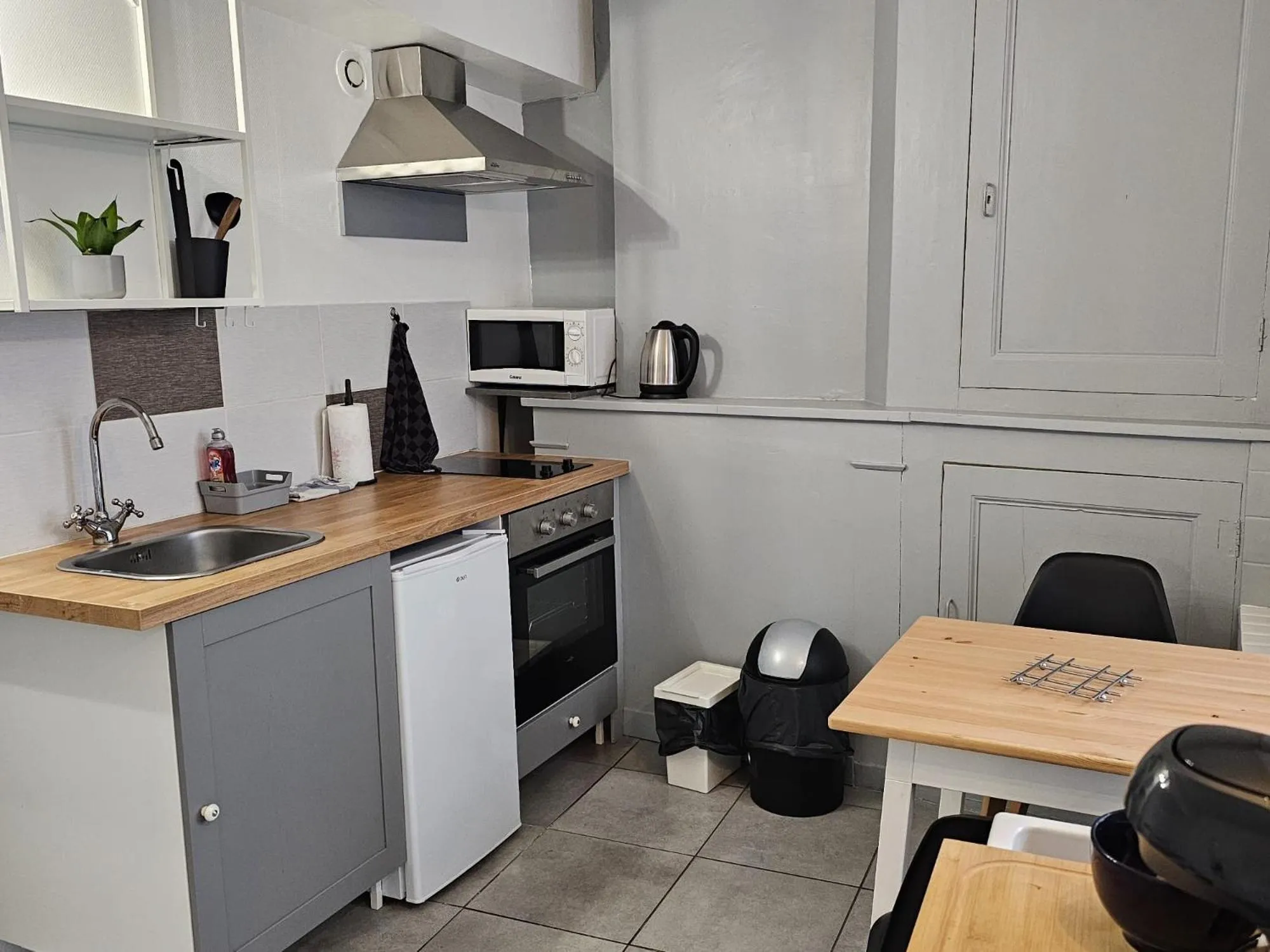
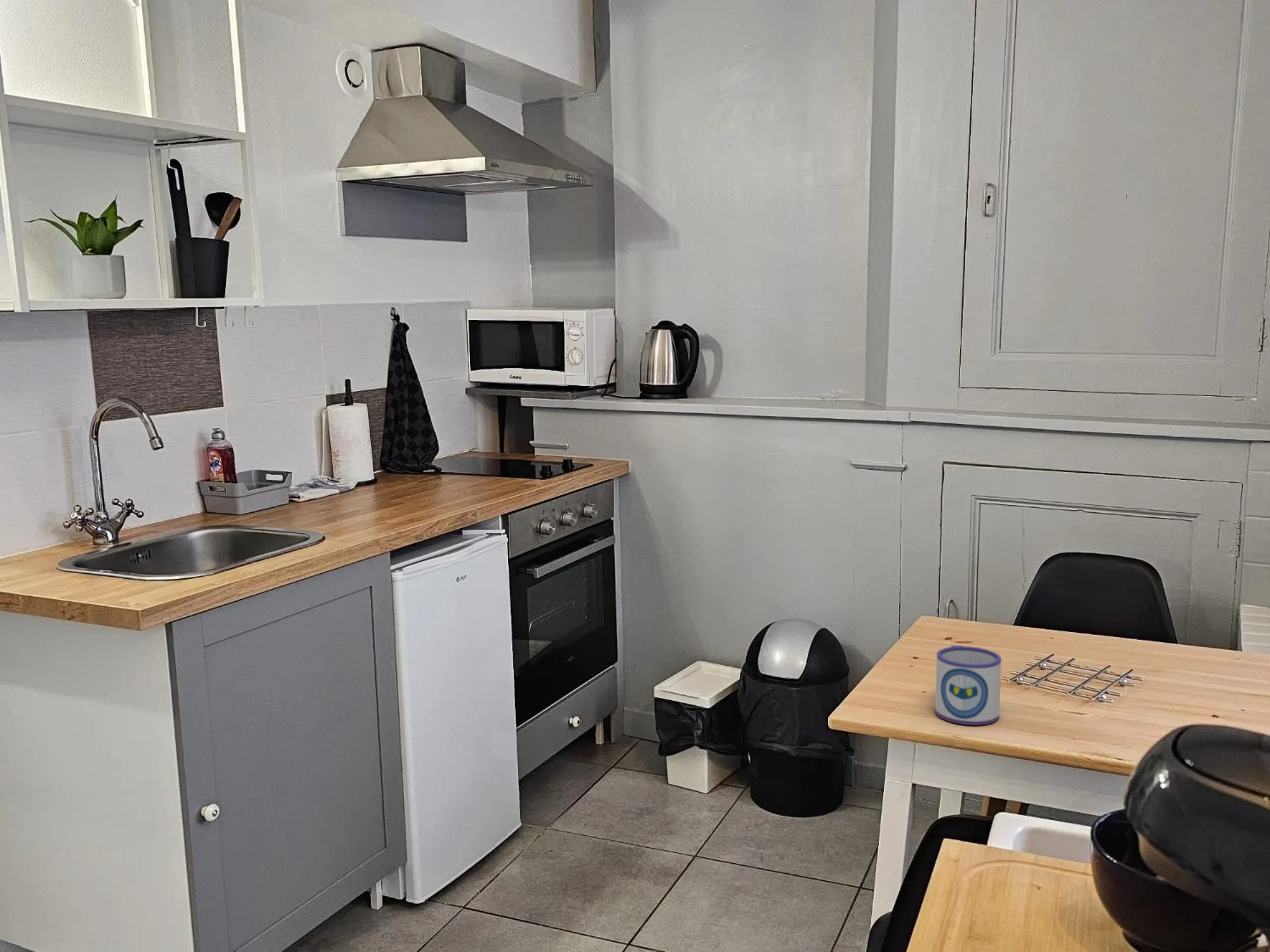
+ mug (965, 680)
